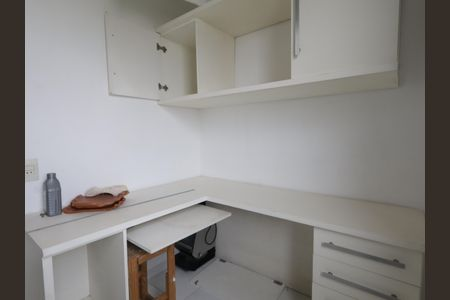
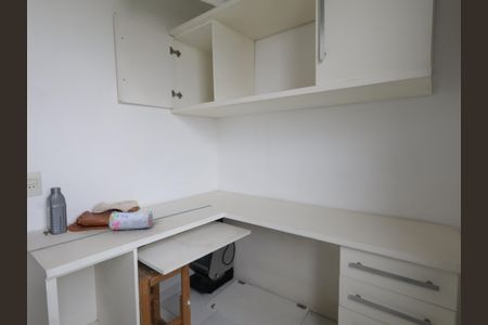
+ pencil case (131, 219)
